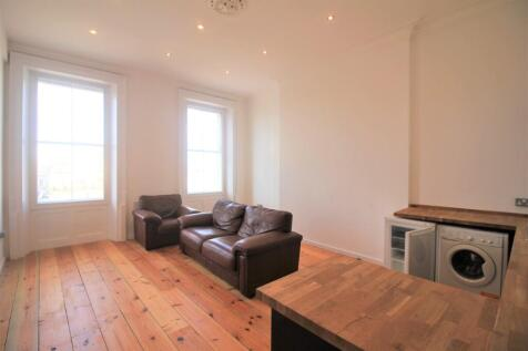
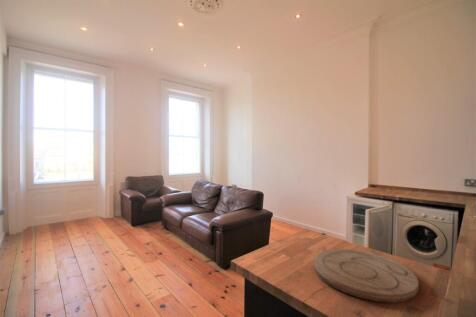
+ cutting board (361, 270)
